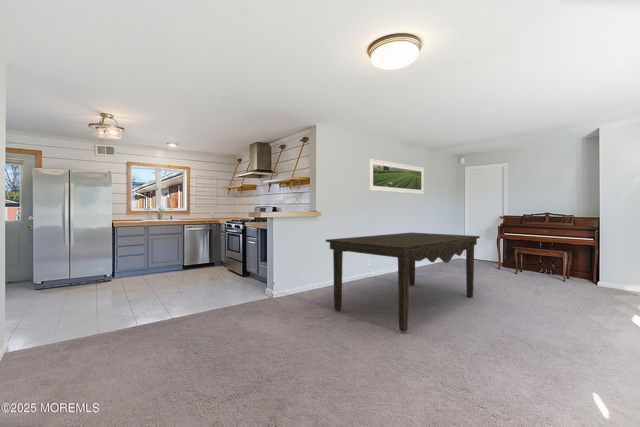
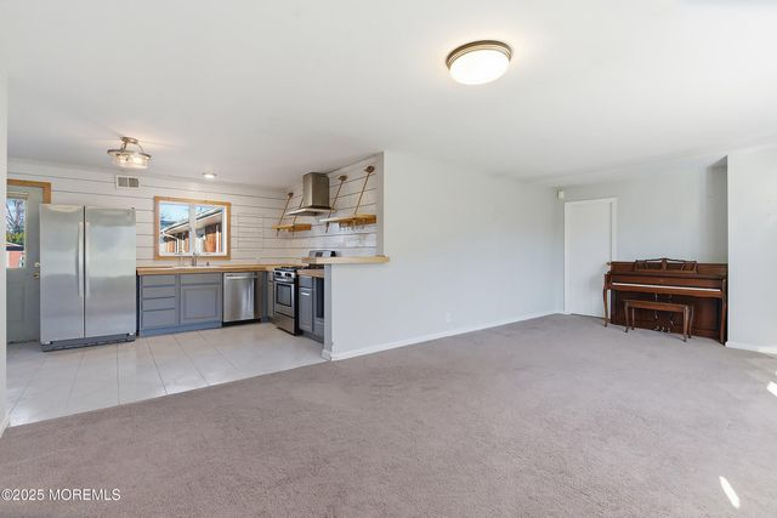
- dining table (408, 270)
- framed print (398, 178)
